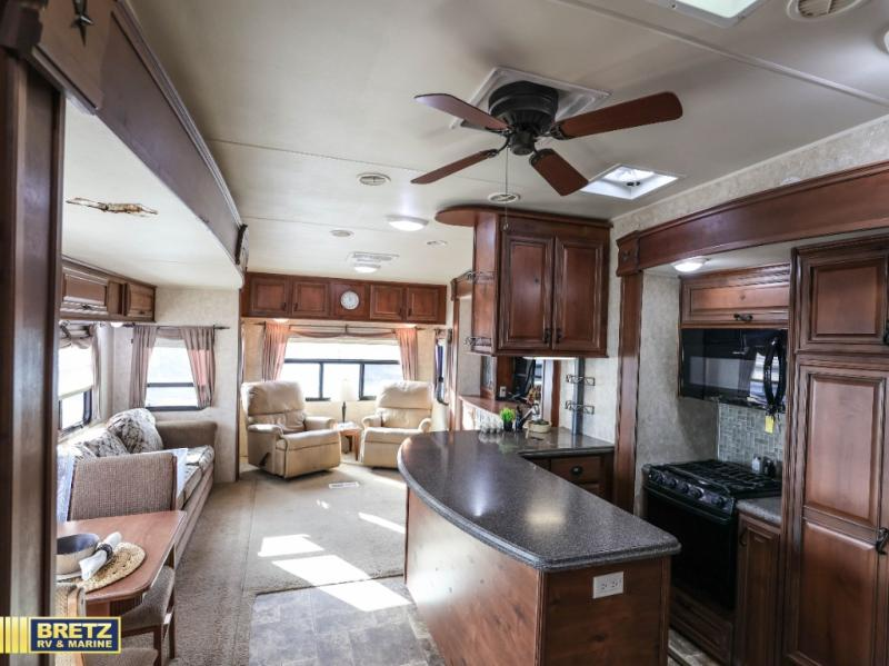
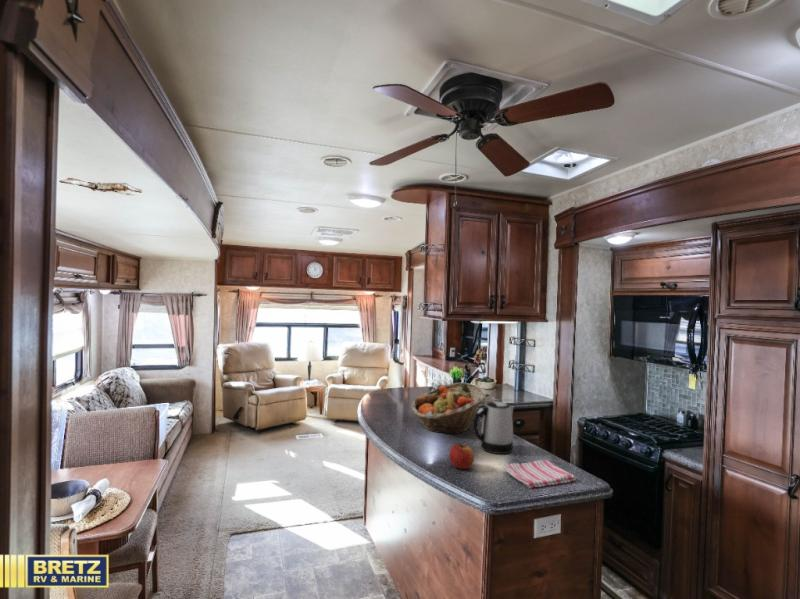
+ kettle (493, 425)
+ dish towel (539, 471)
+ fruit basket (448, 405)
+ apple (461, 454)
